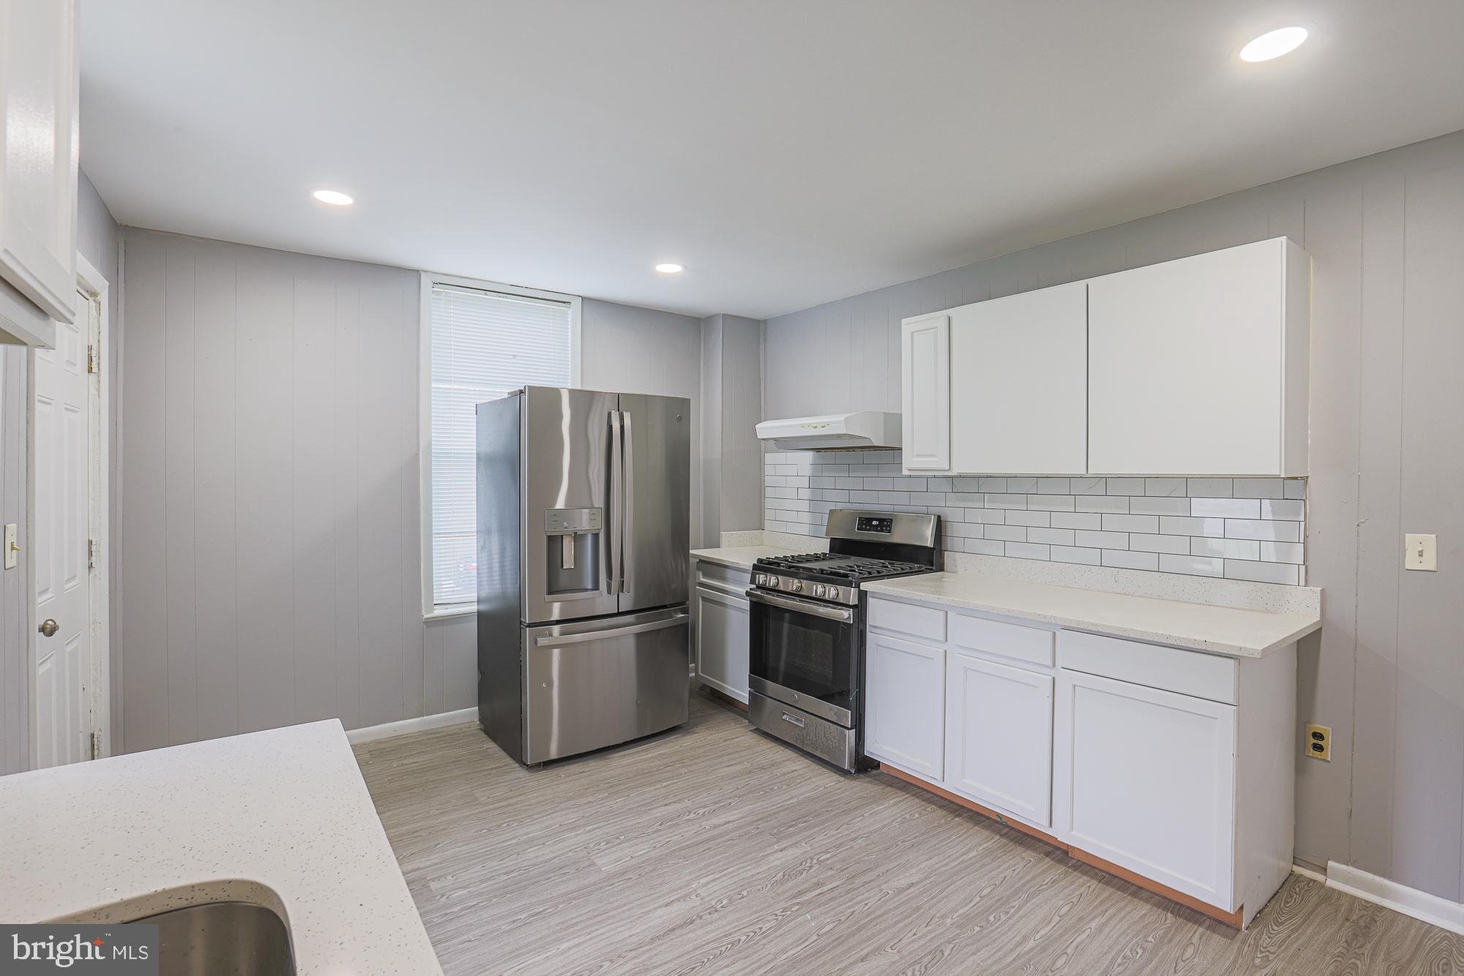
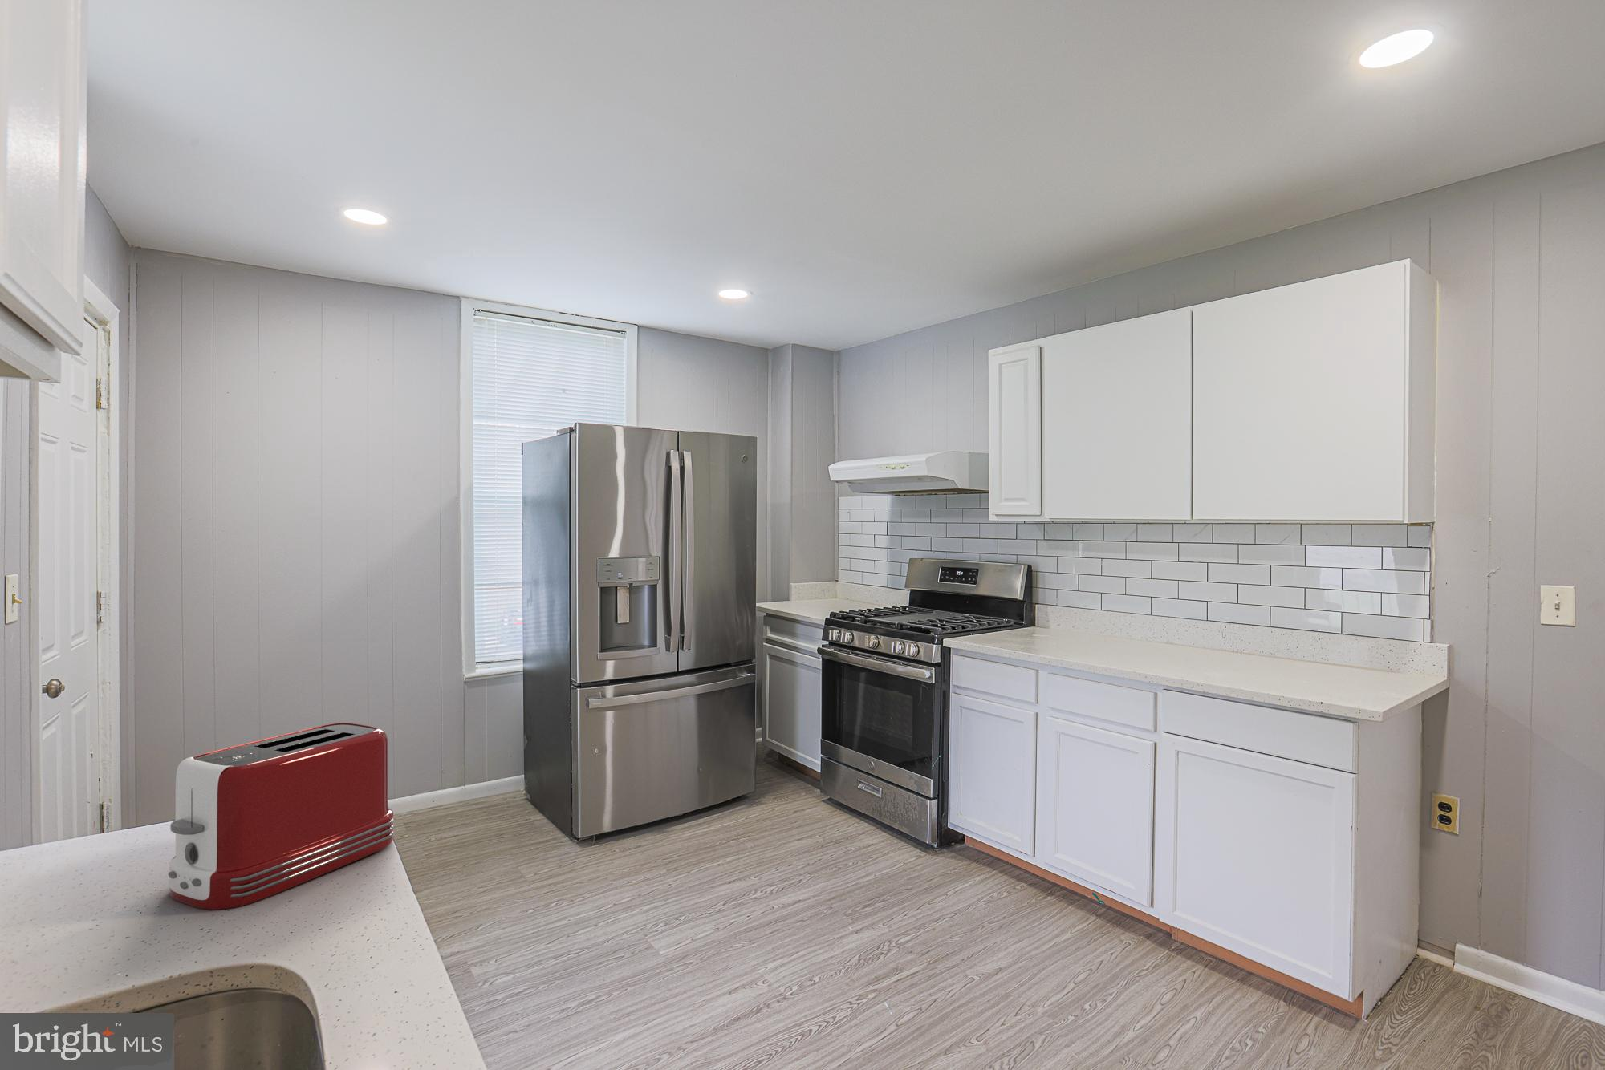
+ toaster (290, 802)
